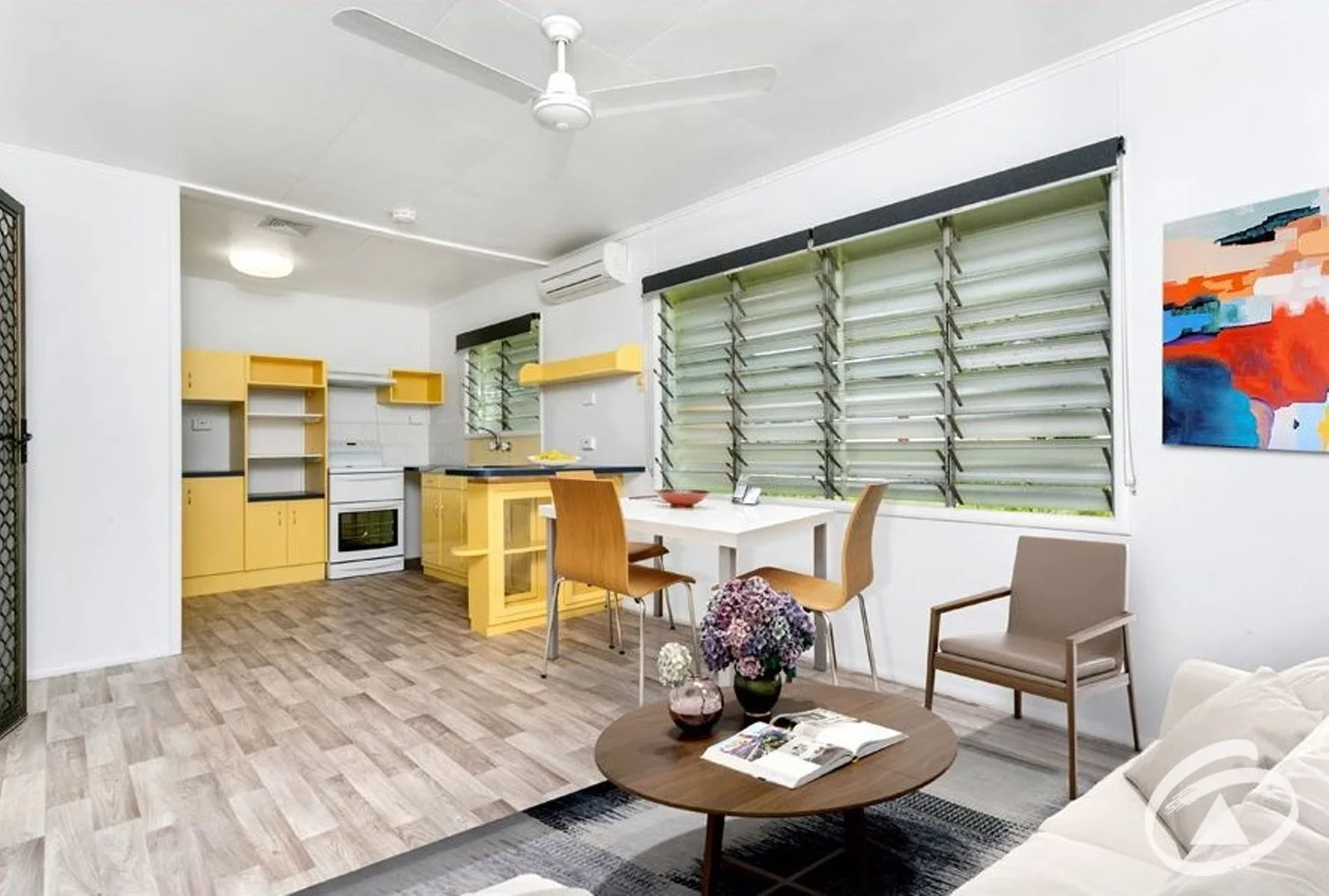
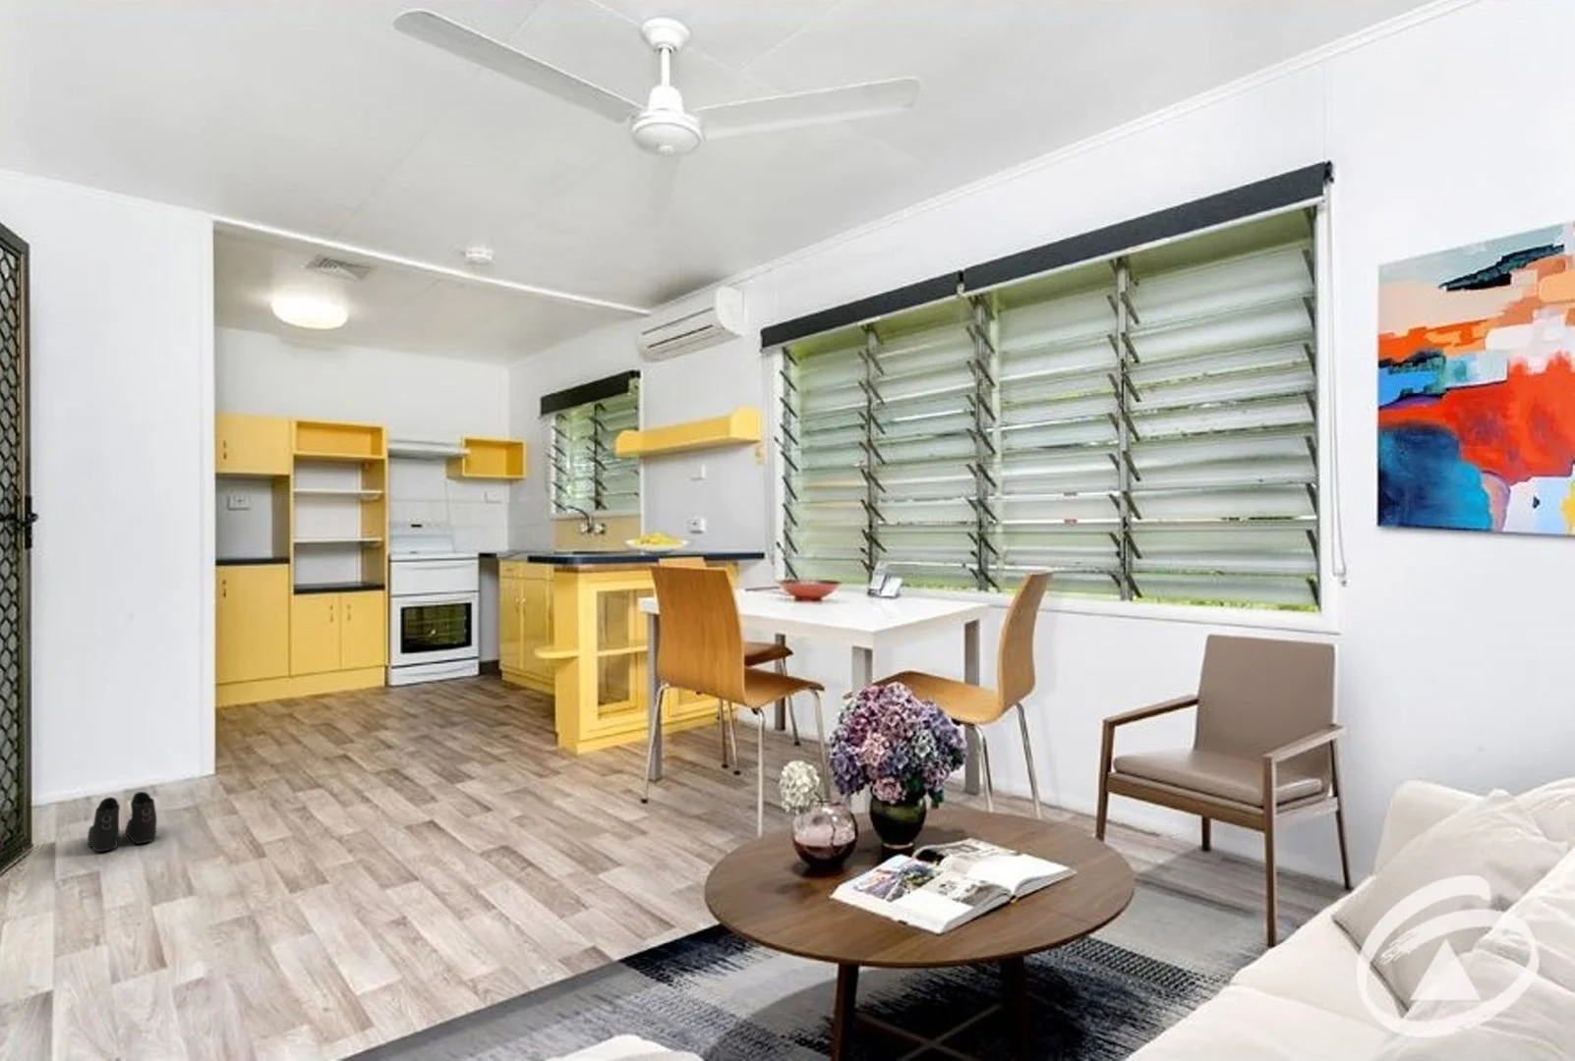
+ boots (119, 816)
